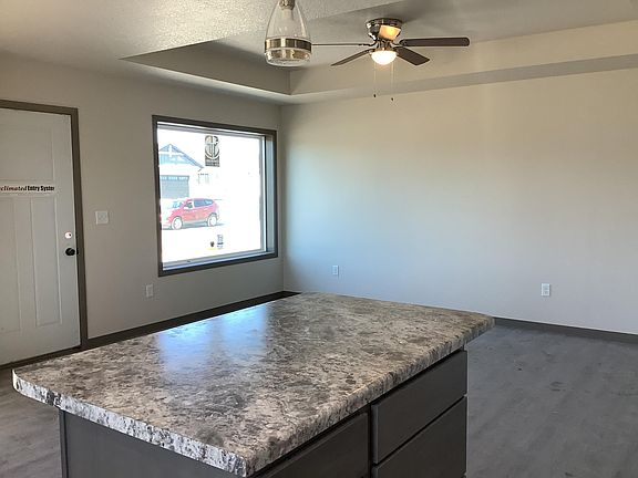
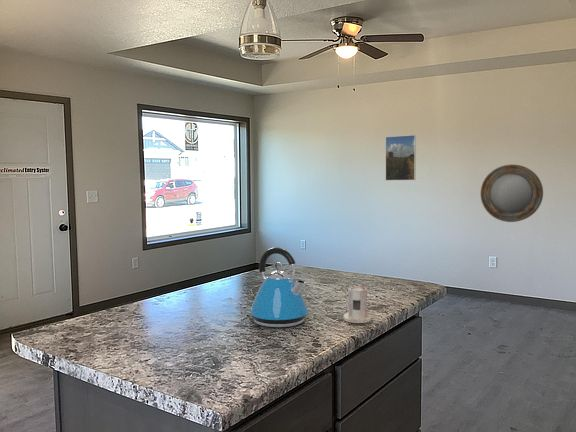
+ candle (357, 301)
+ home mirror (510, 193)
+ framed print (400, 158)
+ kettle (277, 283)
